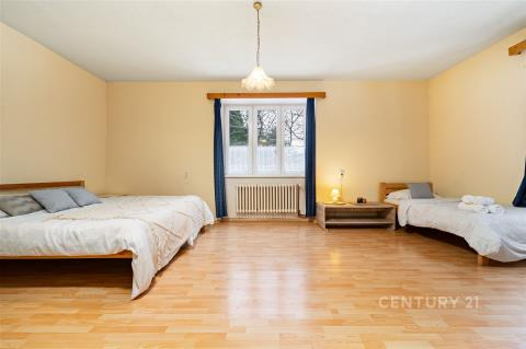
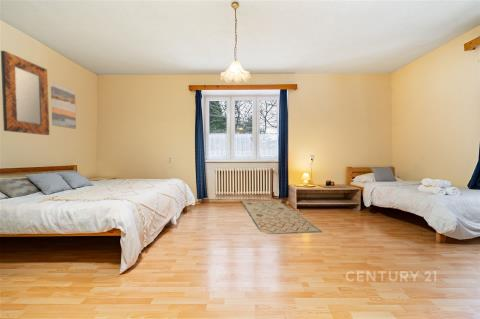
+ rug (268, 209)
+ wall art (64, 107)
+ home mirror (27, 97)
